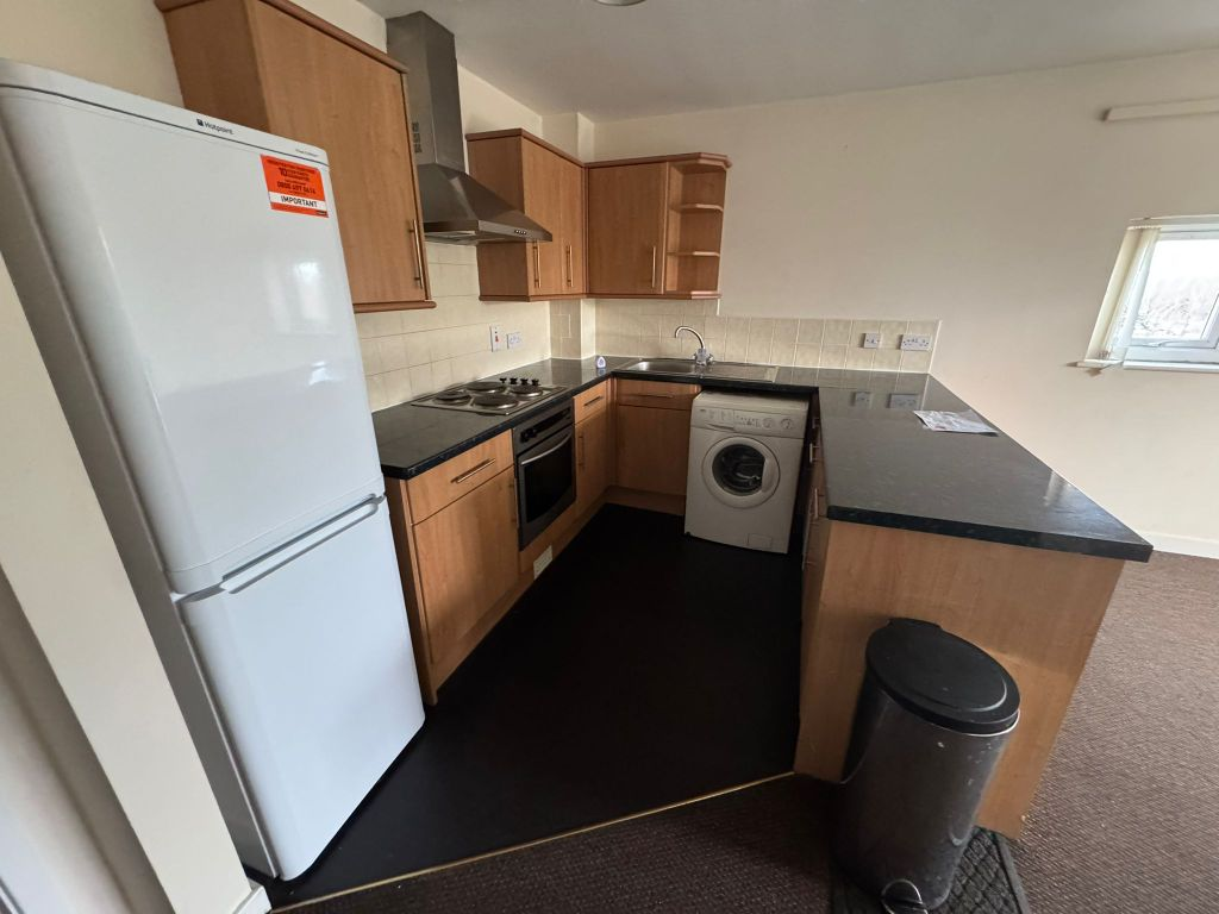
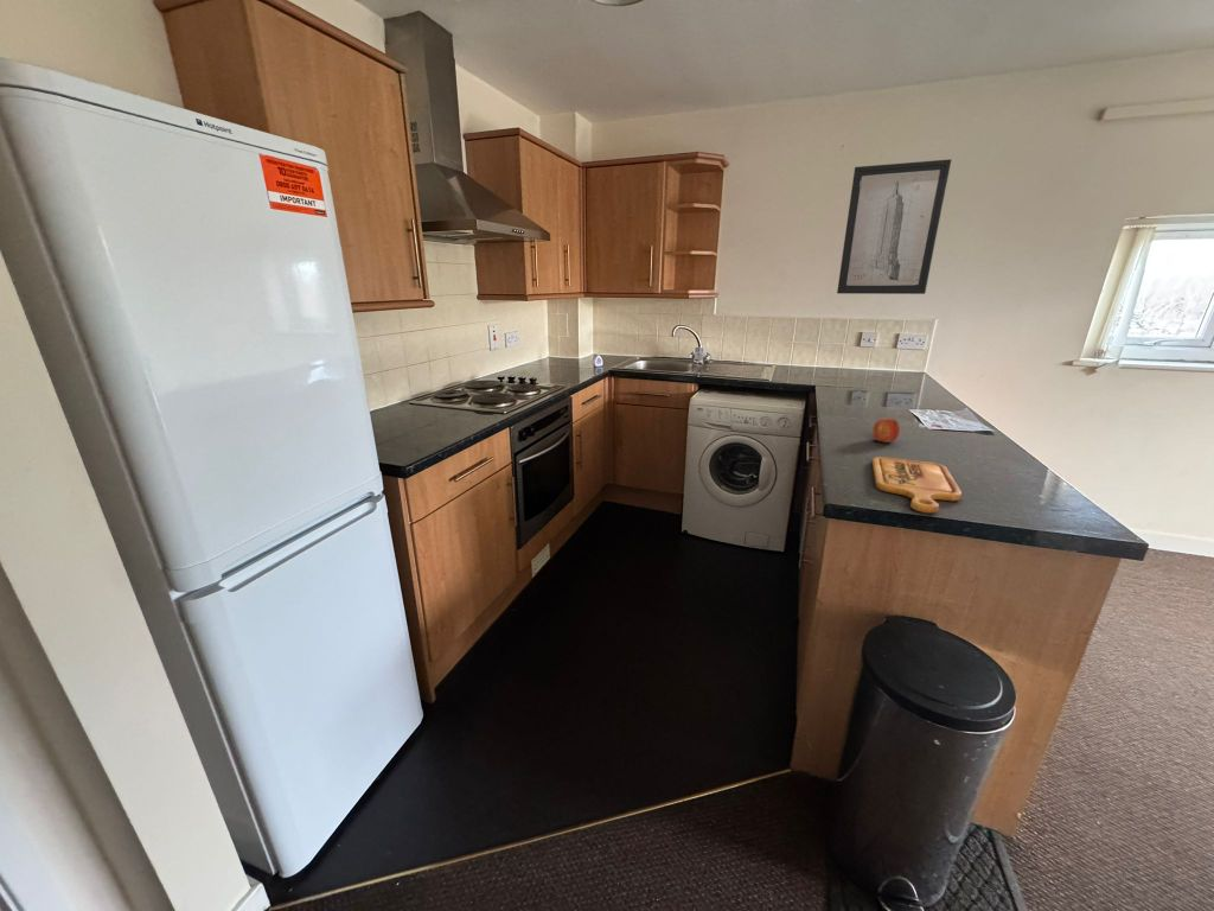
+ cutting board (914, 483)
+ wall art (889, 230)
+ fruit (886, 429)
